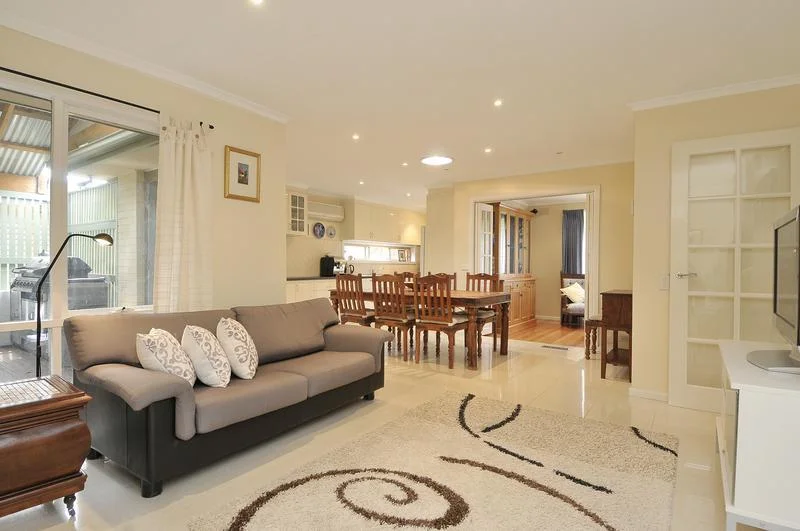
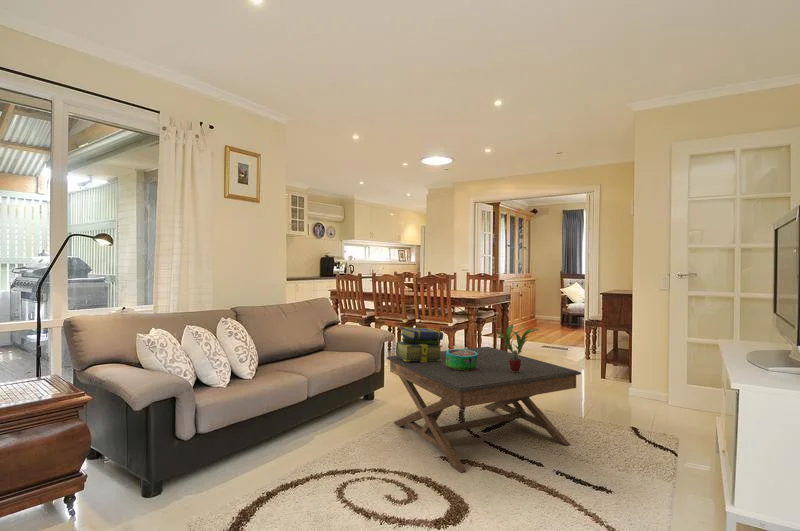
+ coffee table (476, 398)
+ decorative bowl (461, 359)
+ stack of books (419, 342)
+ potted plant (518, 349)
